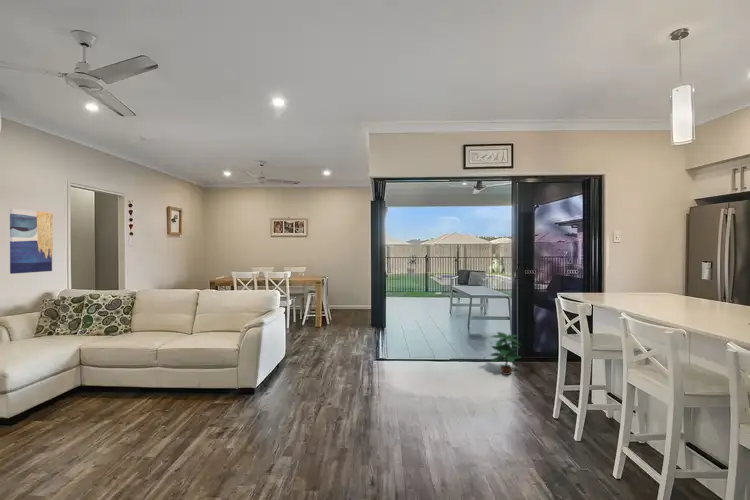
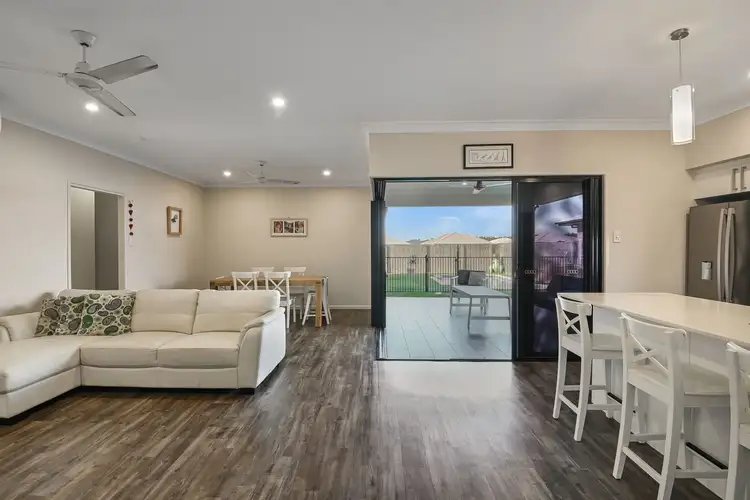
- potted plant (505, 353)
- wall art (32, 241)
